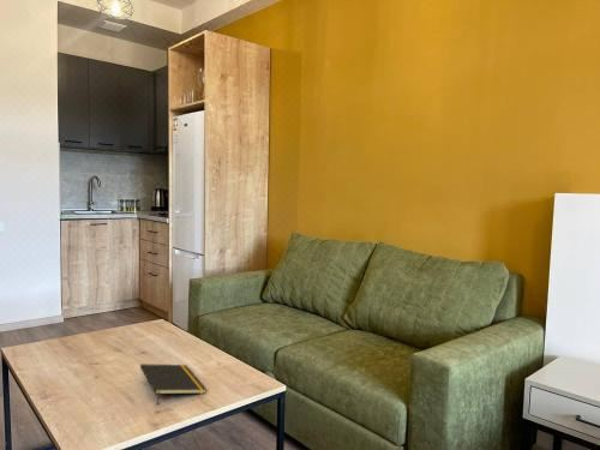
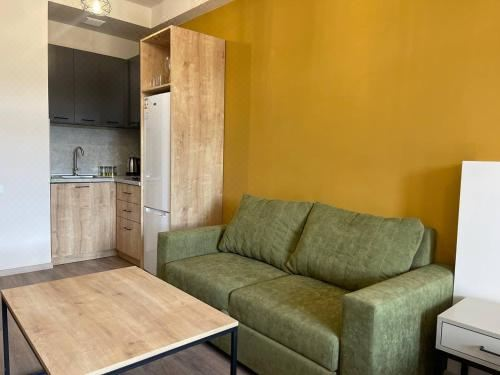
- notepad (172, 378)
